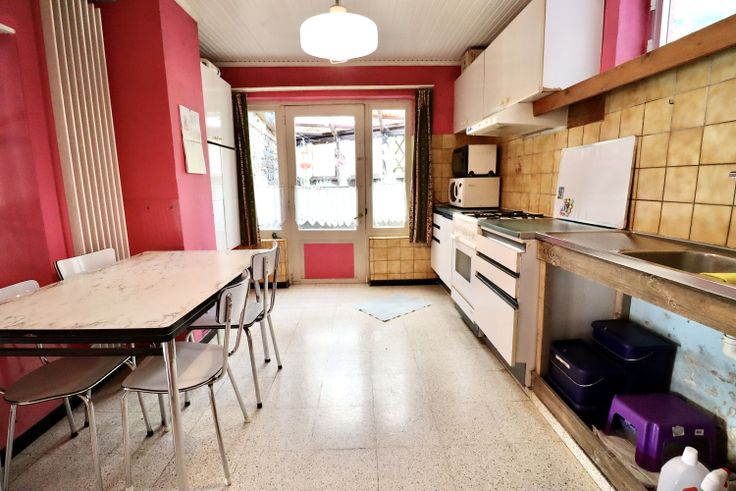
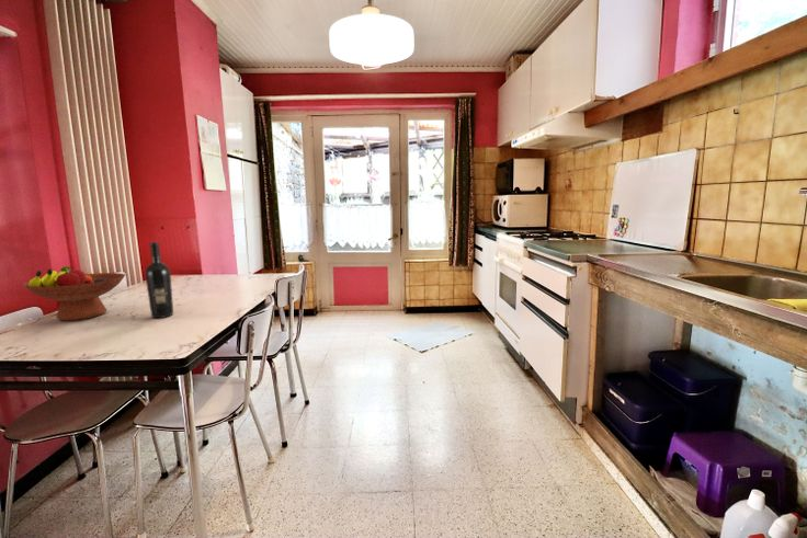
+ wine bottle (158, 279)
+ fruit bowl (79, 290)
